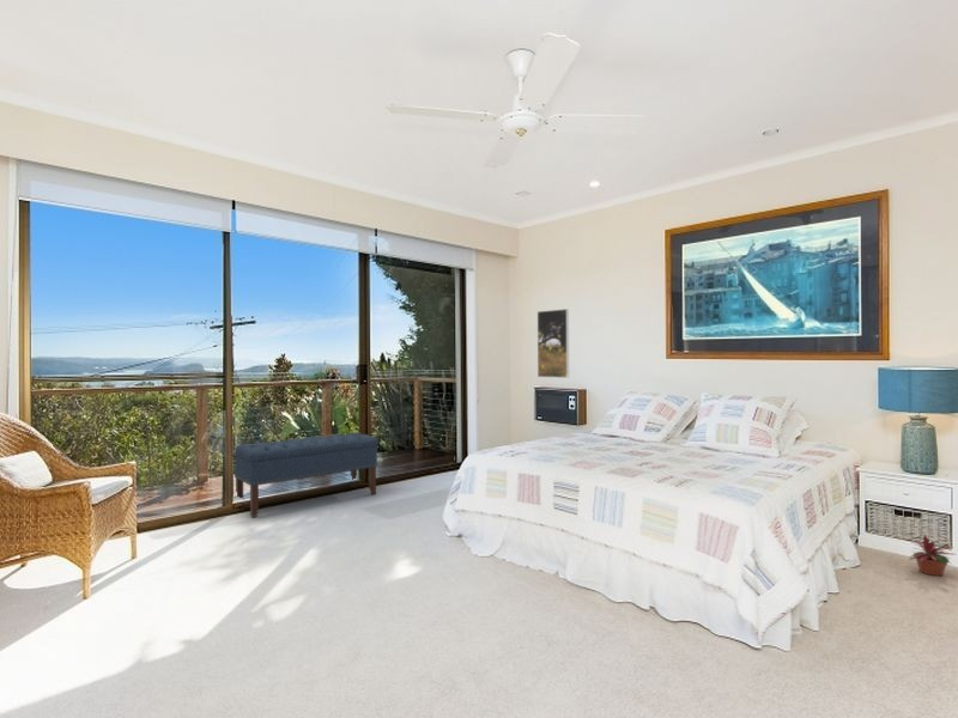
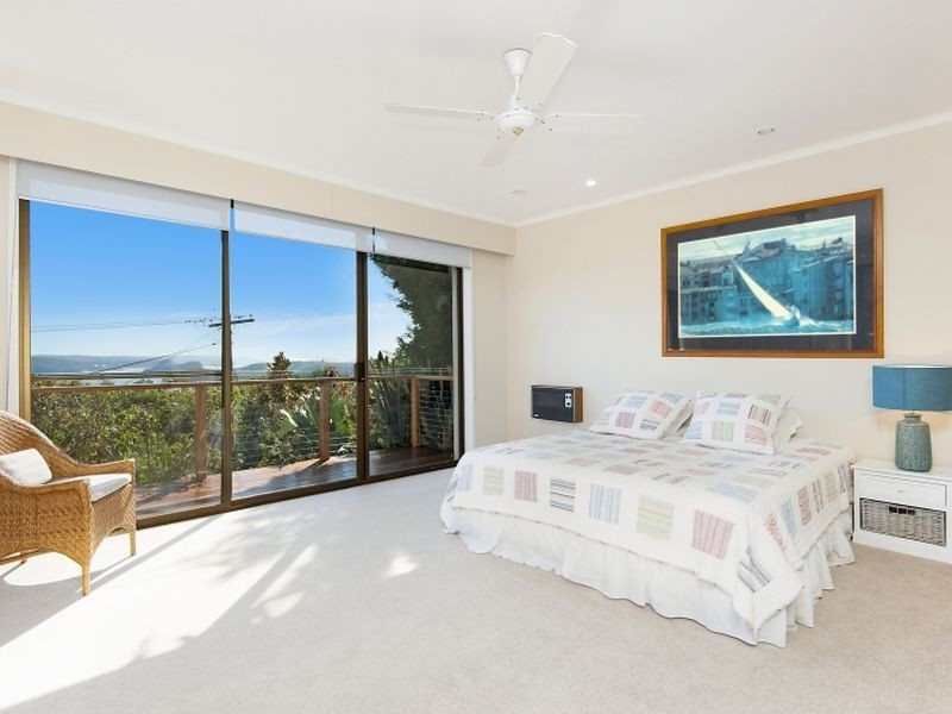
- bench (308, 469)
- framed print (552, 343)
- potted plant (930, 552)
